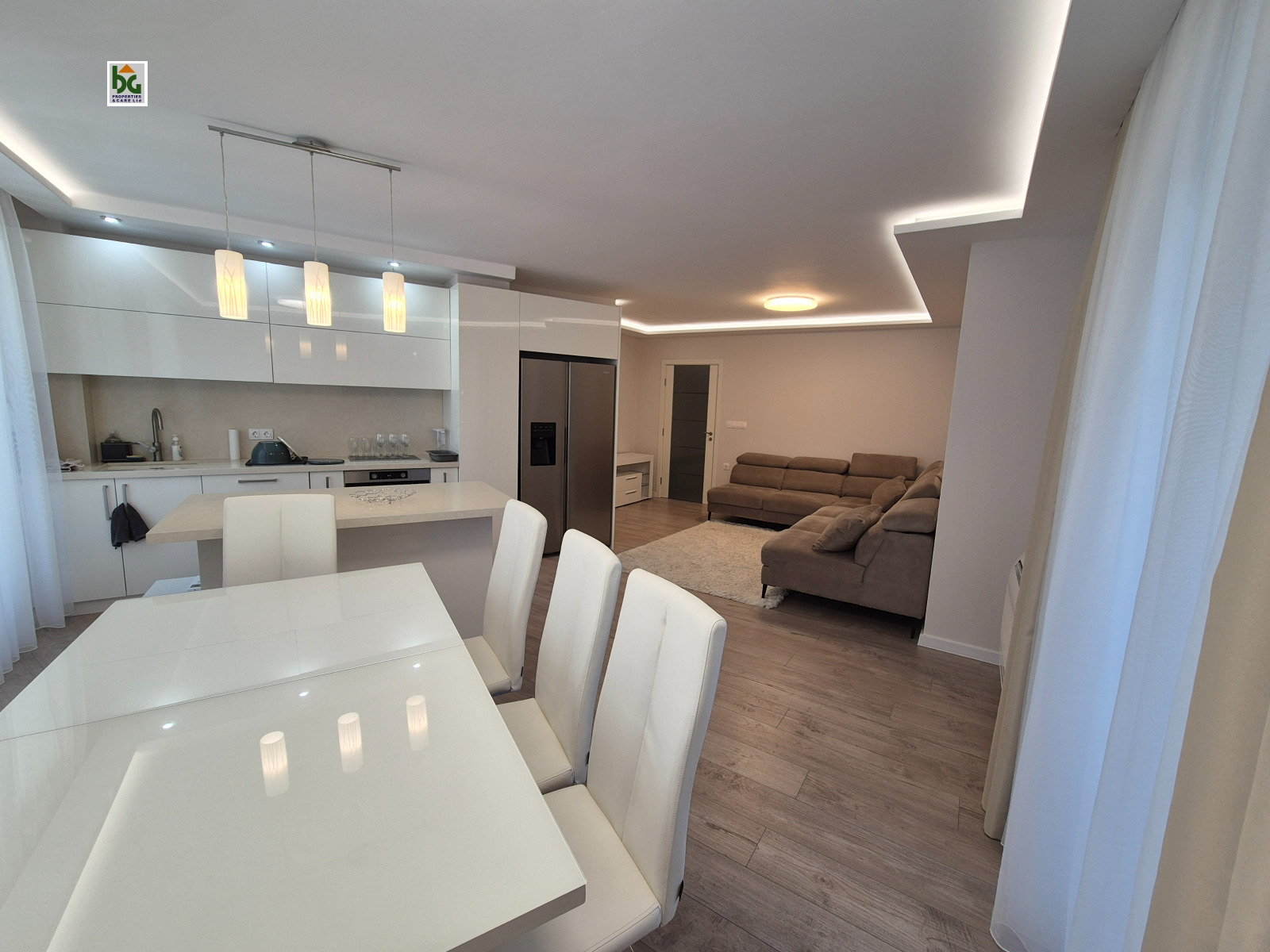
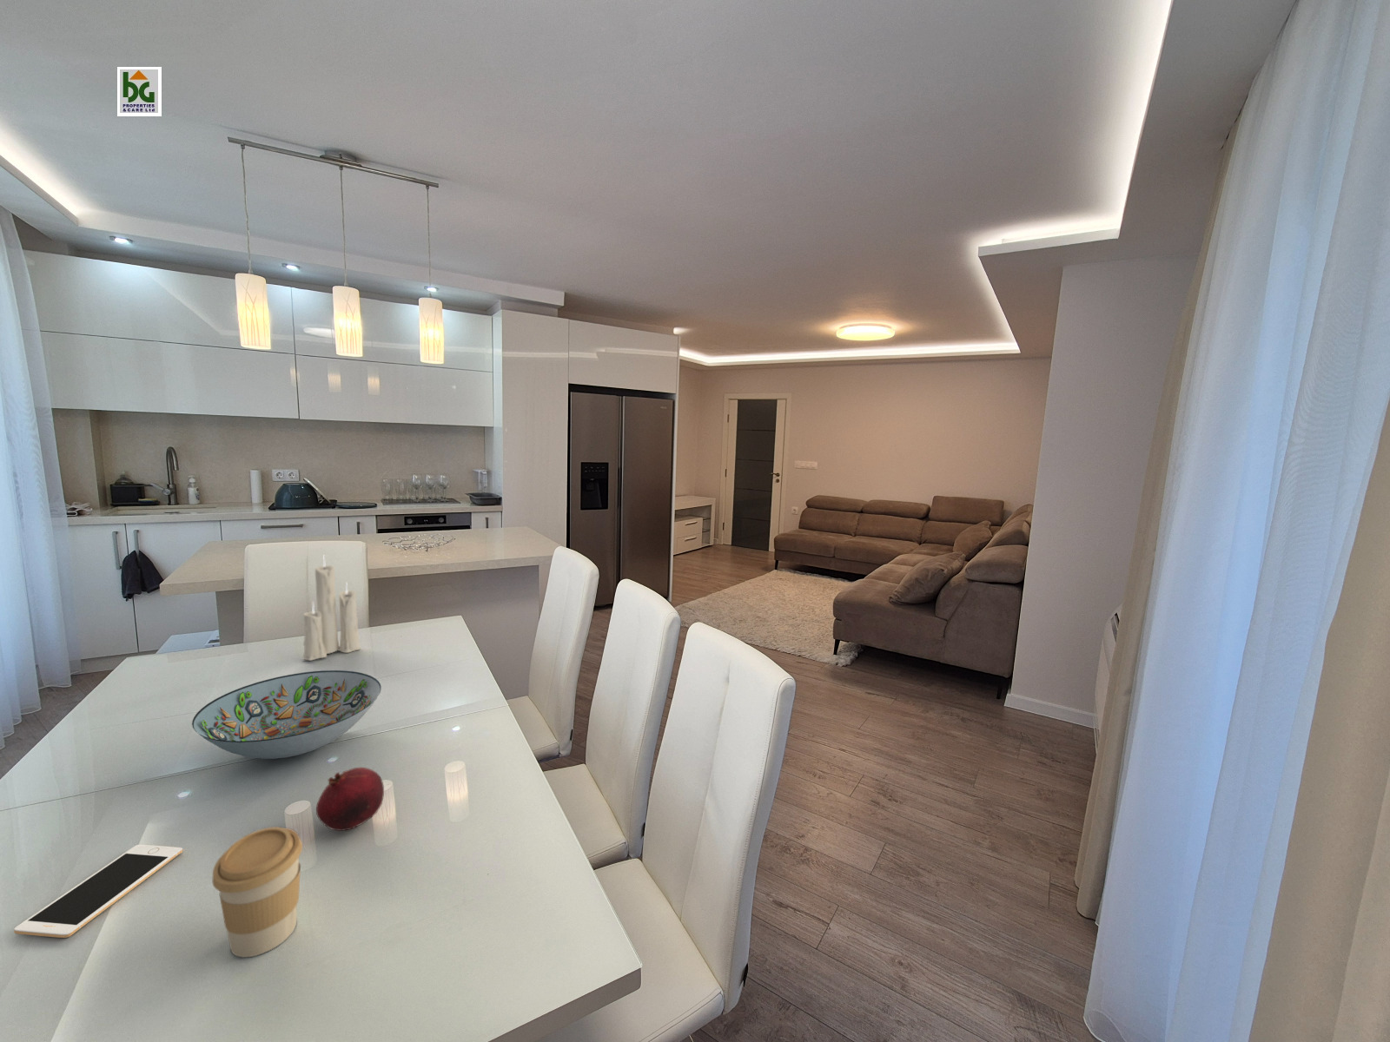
+ cell phone (106, 887)
+ candle (327, 602)
+ fruit (350, 796)
+ coffee cup (260, 889)
+ decorative bowl (294, 722)
